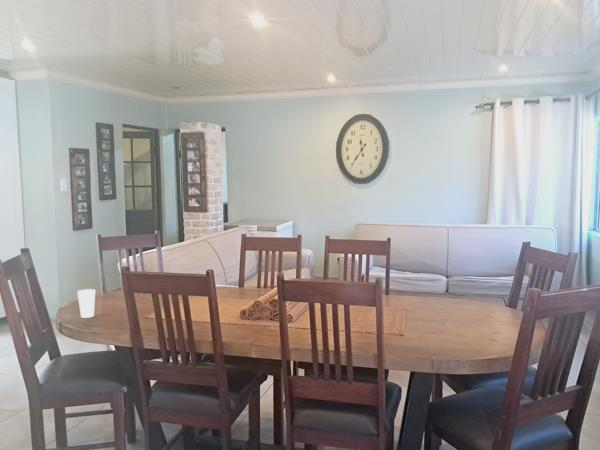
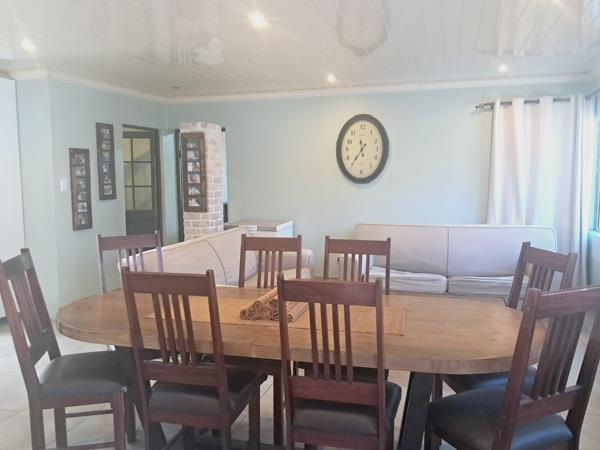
- cup (86, 303)
